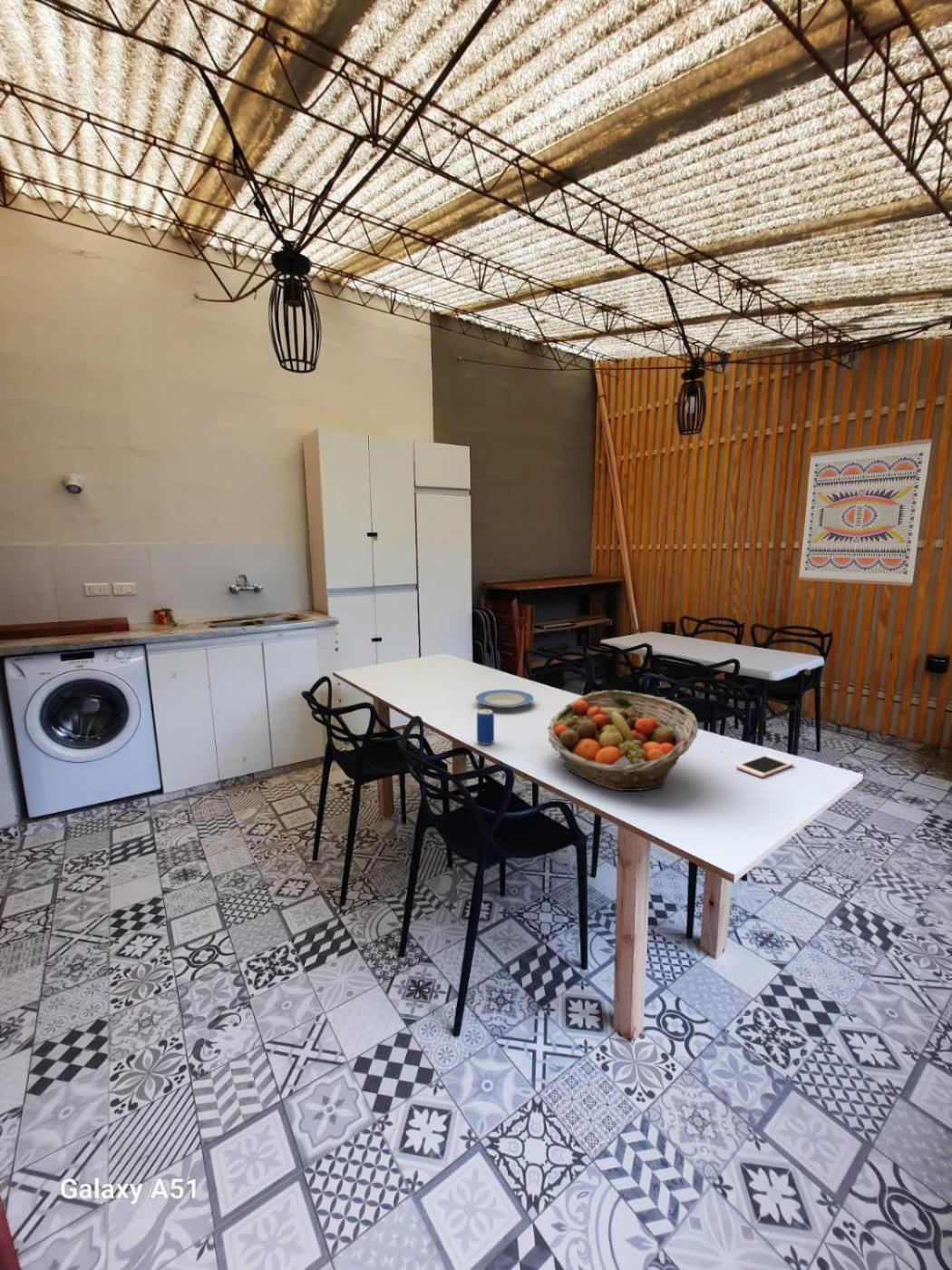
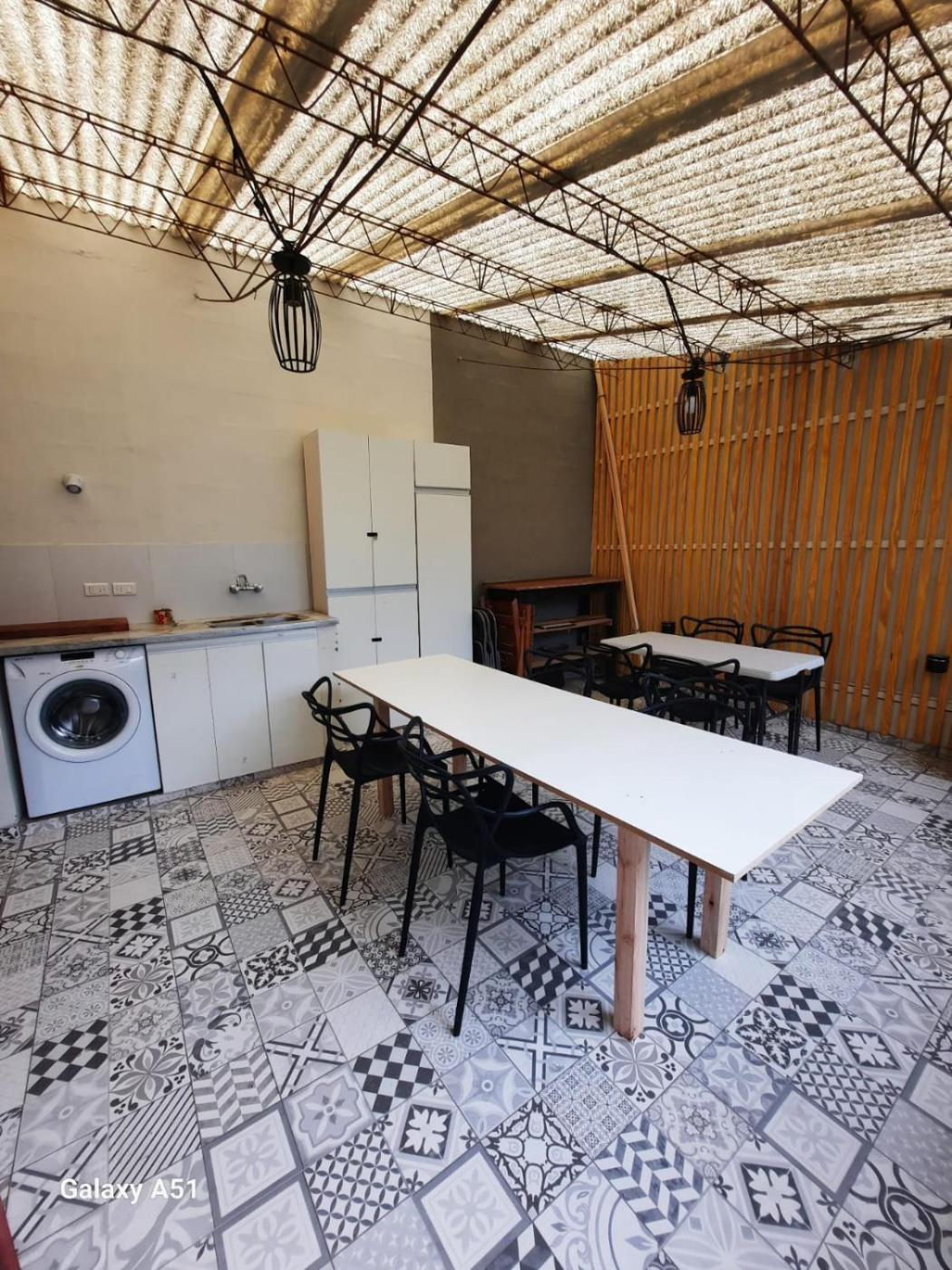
- fruit basket (617, 737)
- plate (504, 700)
- beverage can (485, 727)
- wall art (859, 515)
- cell phone (764, 765)
